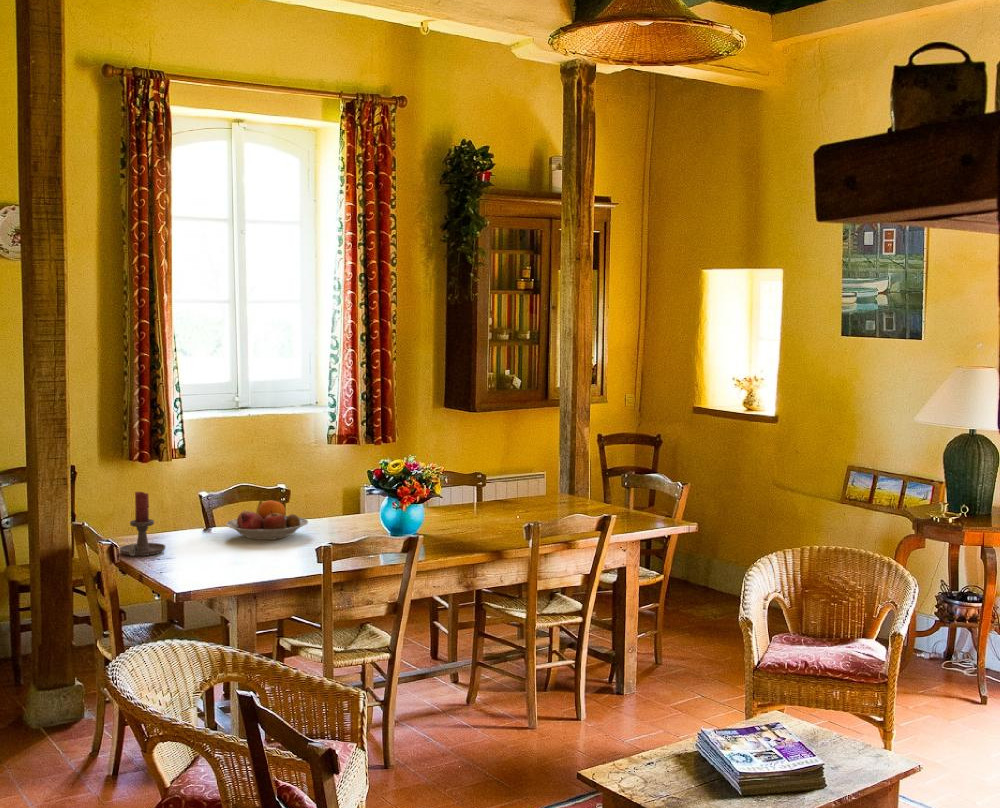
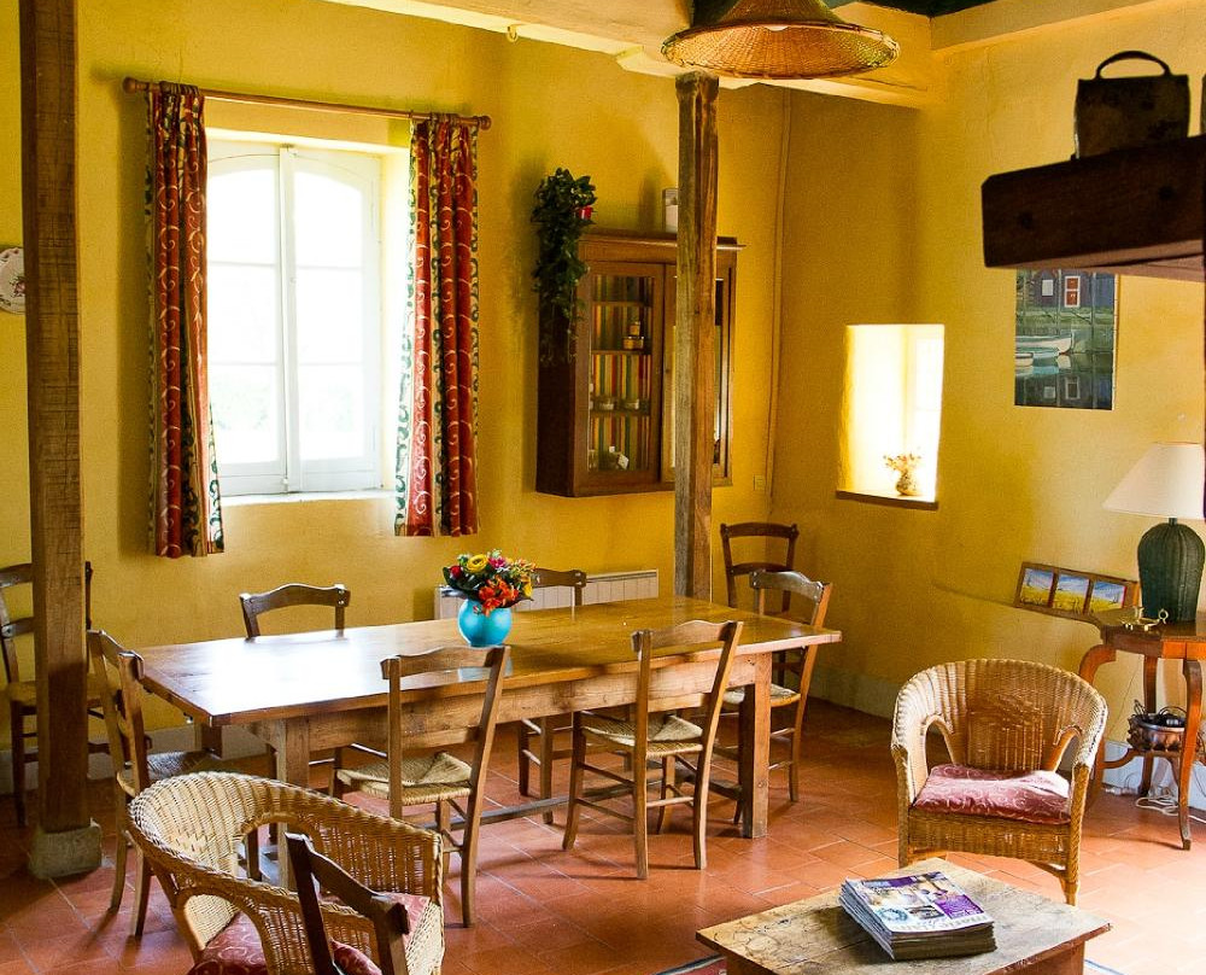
- candle holder (140, 523)
- fruit bowl (267, 519)
